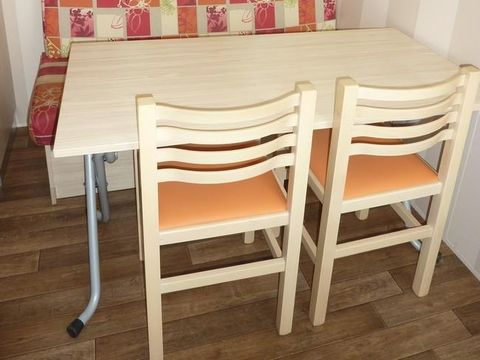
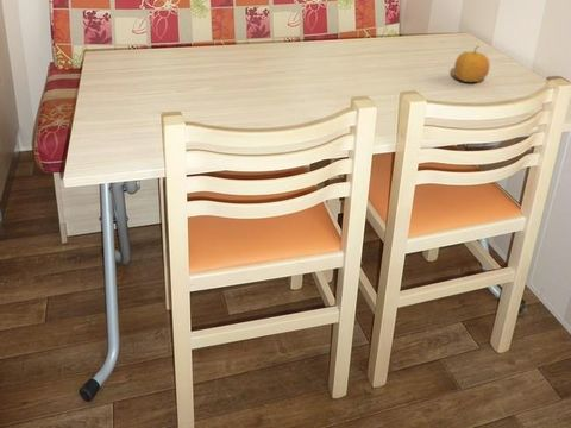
+ fruit (472, 63)
